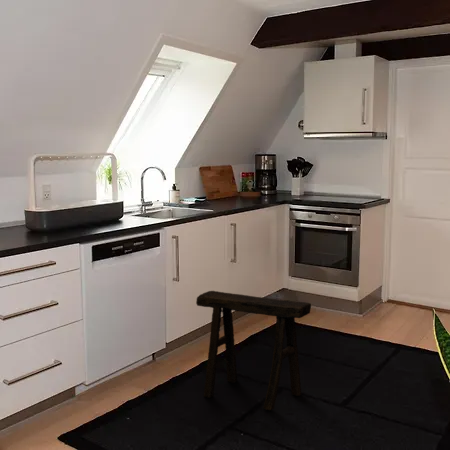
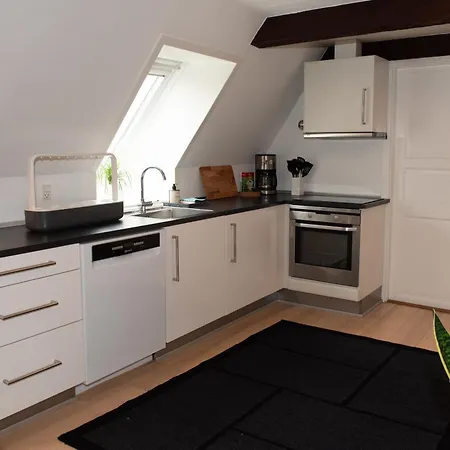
- stool (234, 346)
